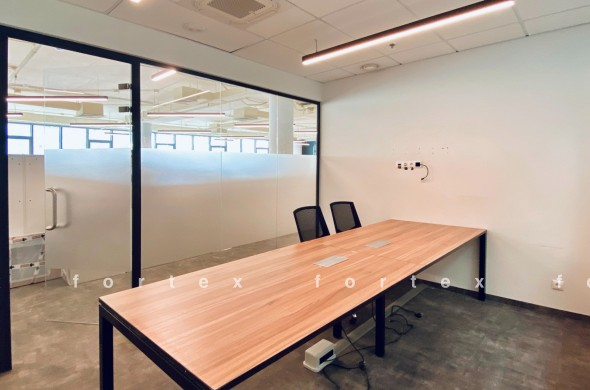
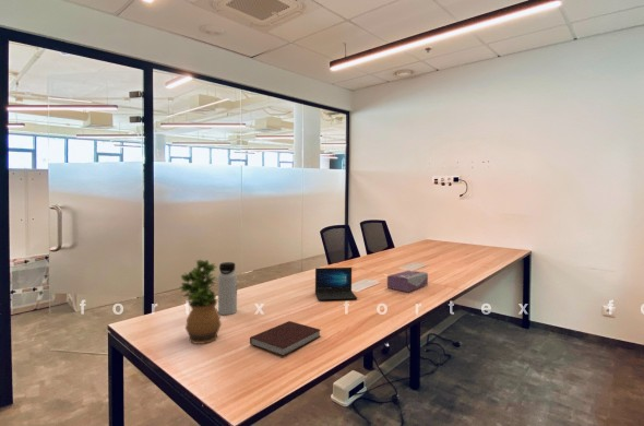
+ notebook (286, 336)
+ potted plant (199, 299)
+ water bottle (227, 287)
+ laptop (335, 283)
+ tissue box (407, 280)
